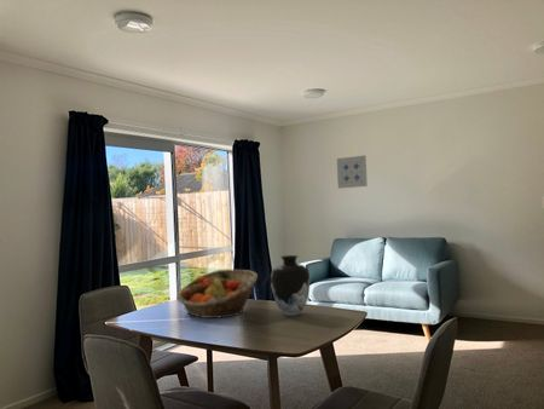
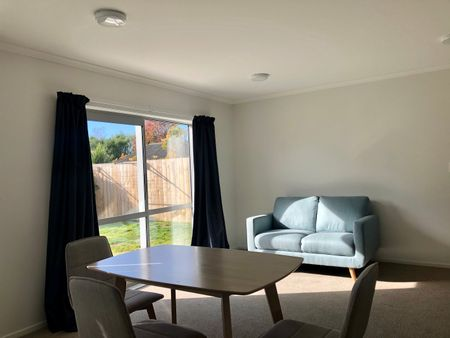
- wall art (351, 172)
- vase (290, 284)
- fruit basket (216, 292)
